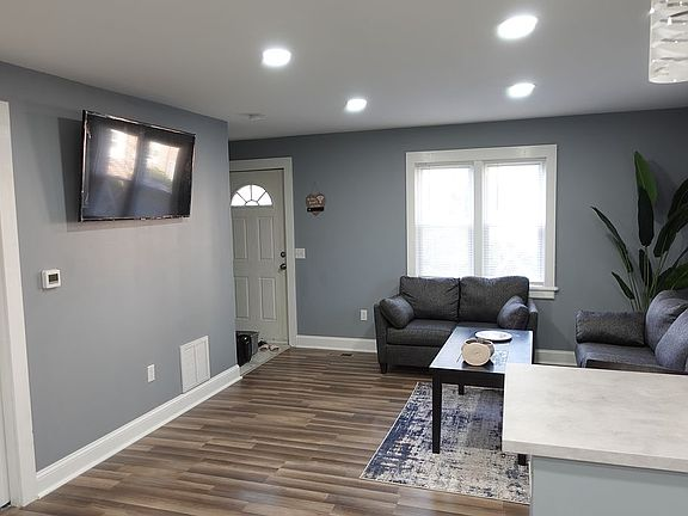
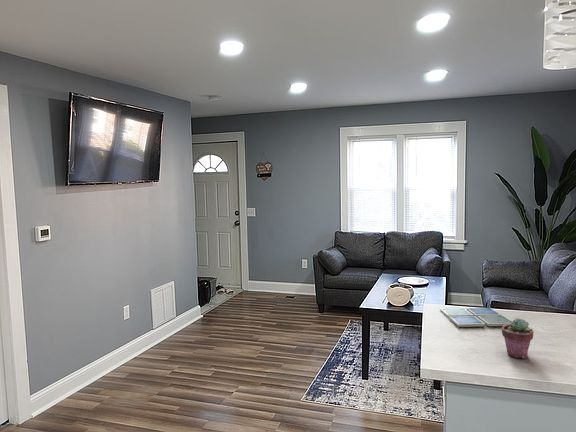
+ drink coaster (475, 316)
+ potted succulent (517, 336)
